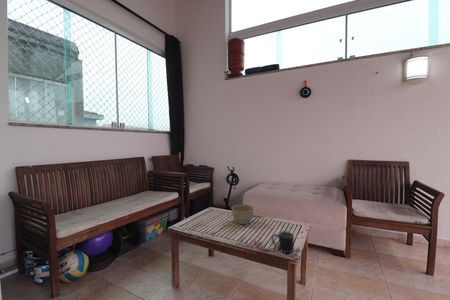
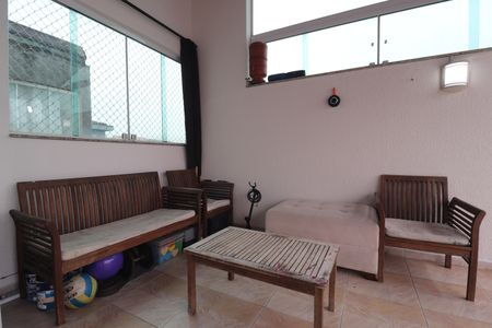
- mug (282, 240)
- planter bowl (242, 214)
